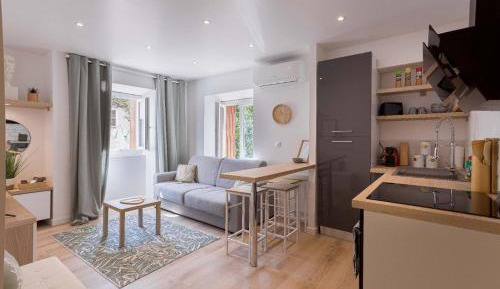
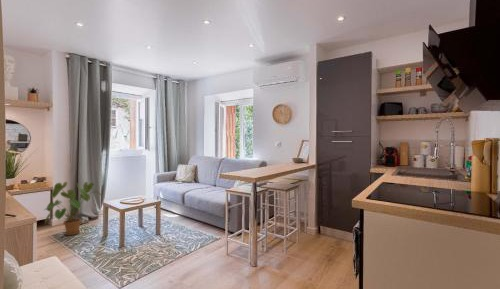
+ house plant (74, 206)
